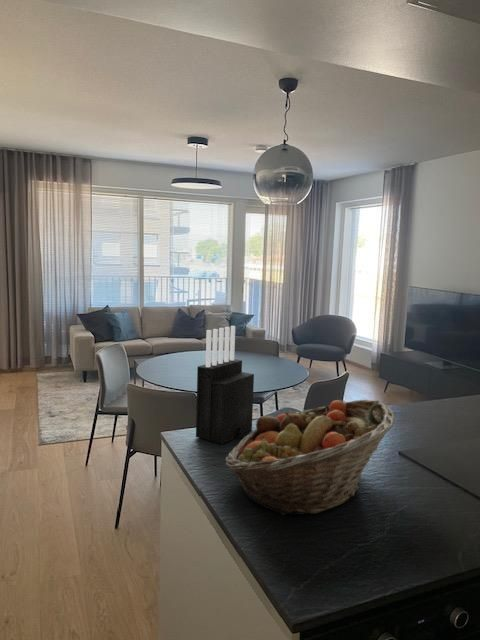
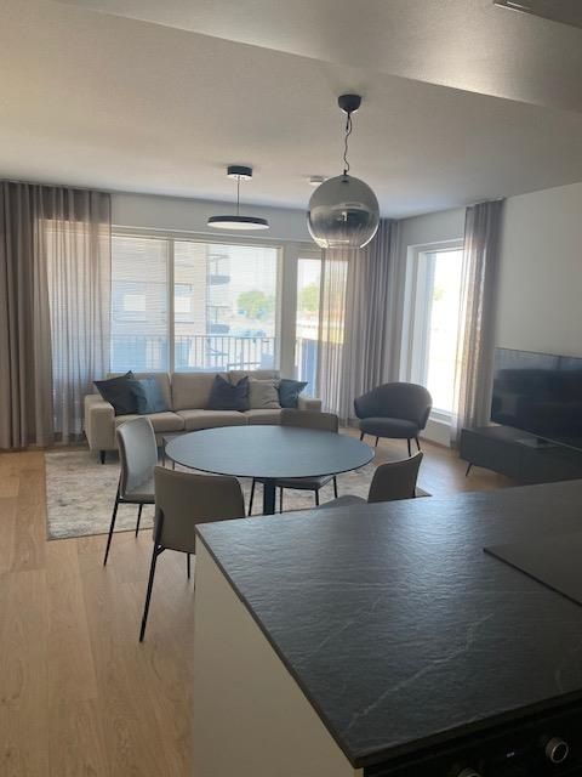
- fruit basket (310, 445)
- knife block (229, 382)
